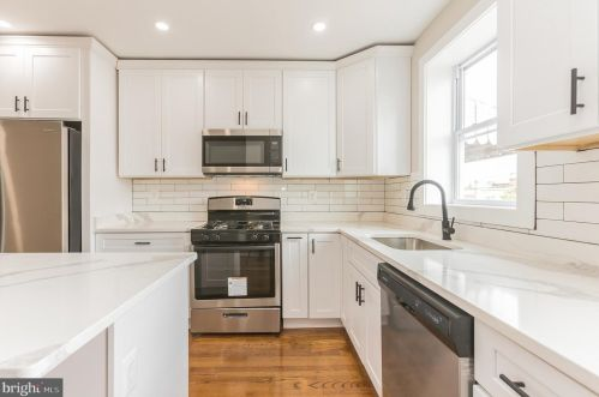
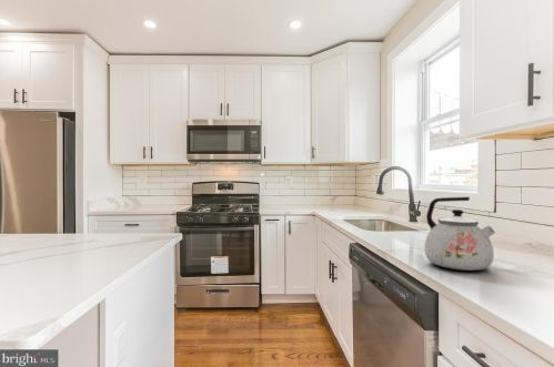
+ kettle (457, 231)
